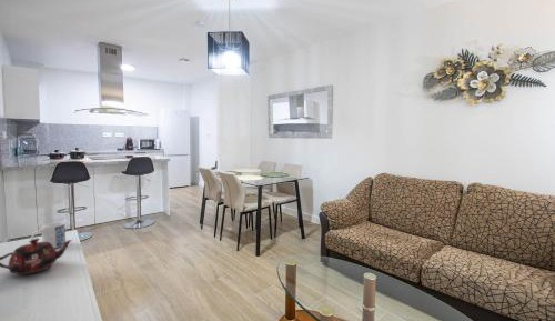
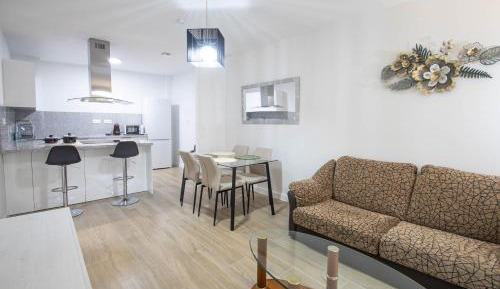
- mug (49, 235)
- teapot (36, 253)
